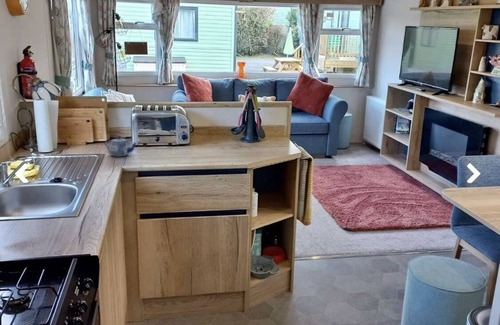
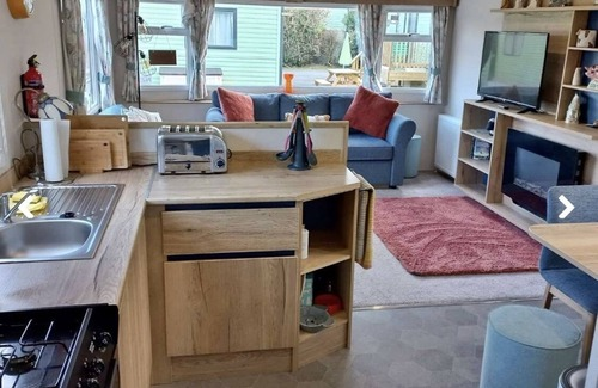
- teapot (121, 145)
